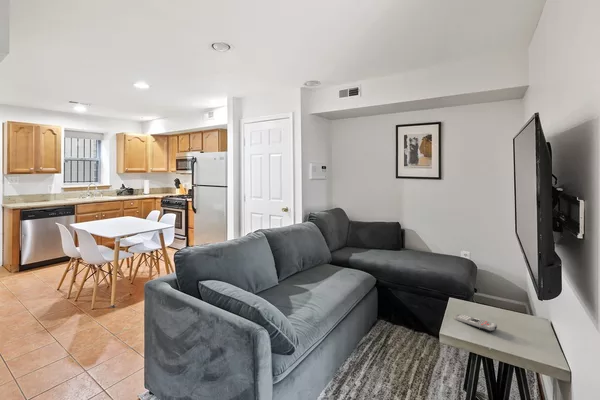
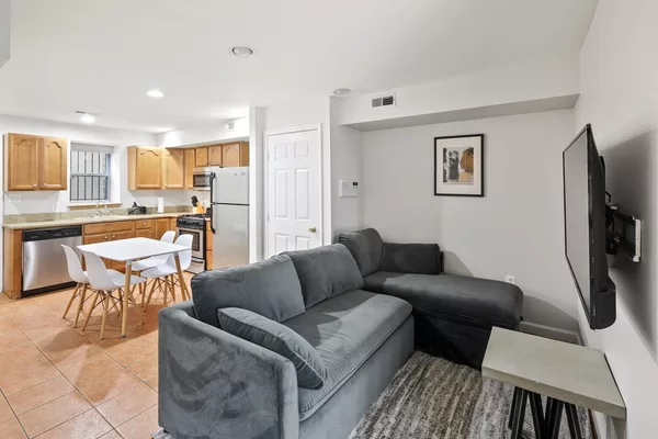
- remote control (474, 322)
